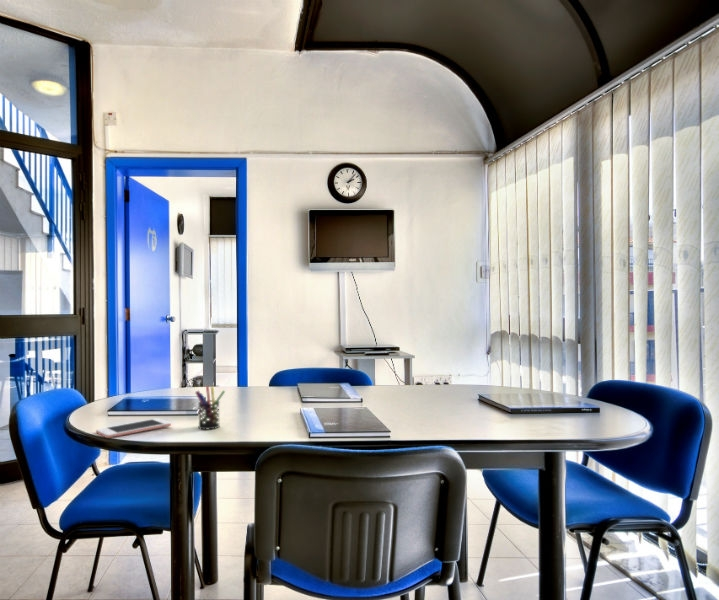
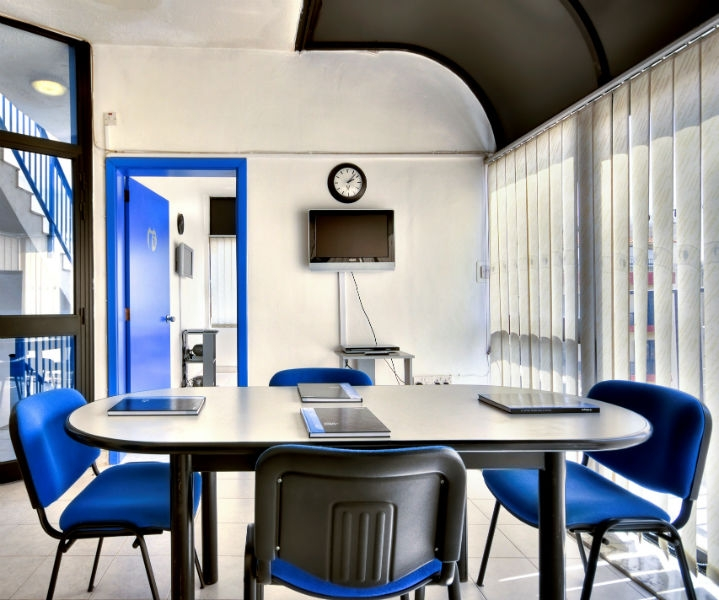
- cell phone (134, 427)
- pen holder (211, 405)
